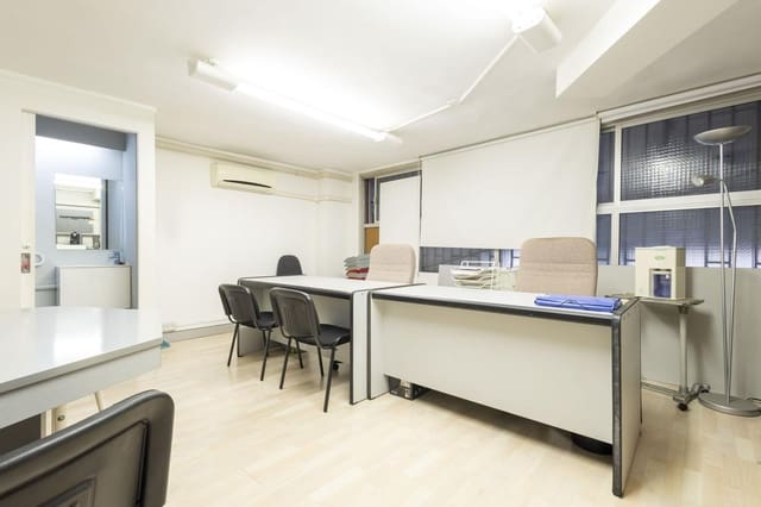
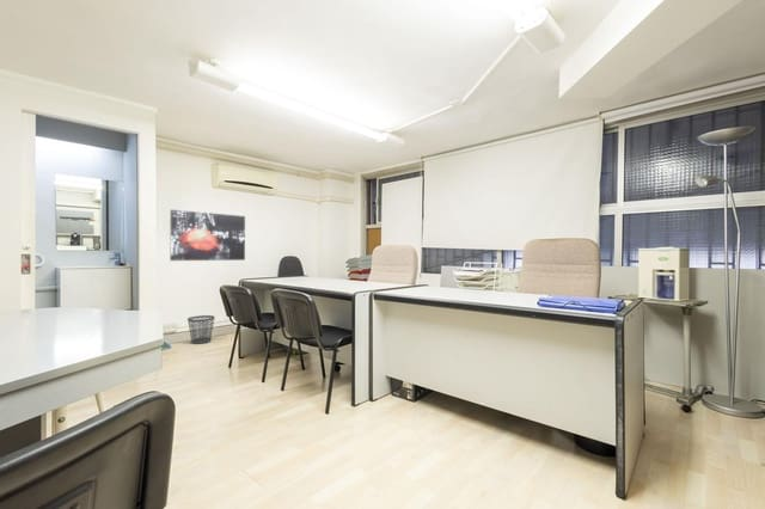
+ wastebasket (201, 330)
+ wall art (210, 237)
